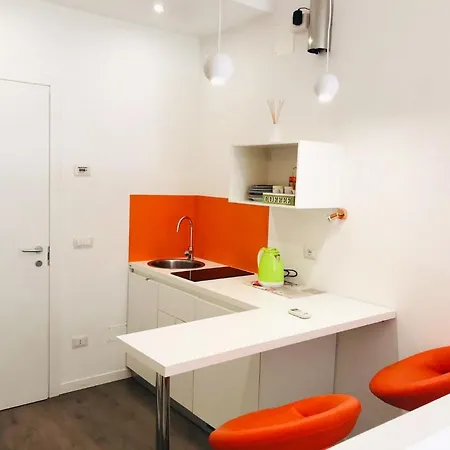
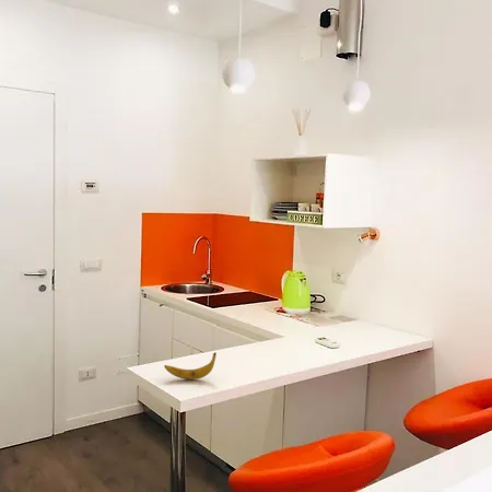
+ banana (189, 370)
